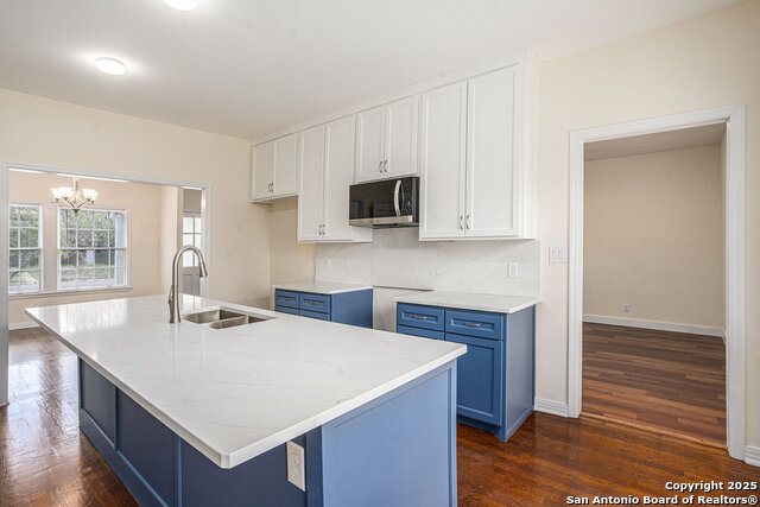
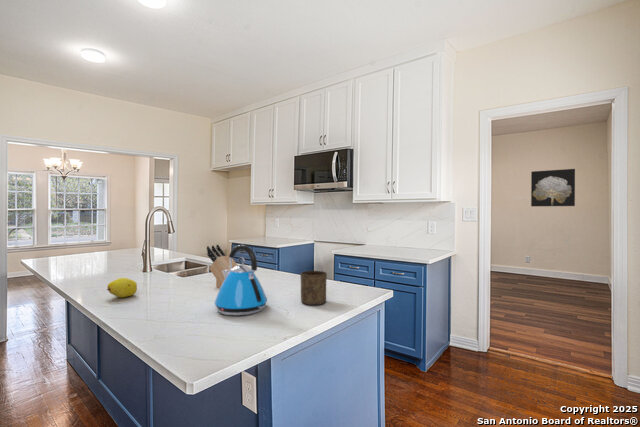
+ kettle (242, 276)
+ cup (313, 287)
+ knife block (228, 266)
+ fruit (121, 287)
+ wall art (552, 188)
